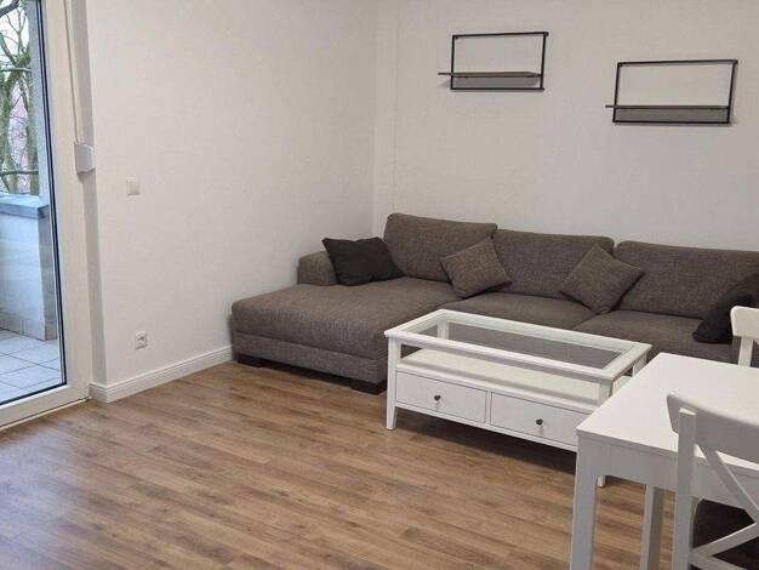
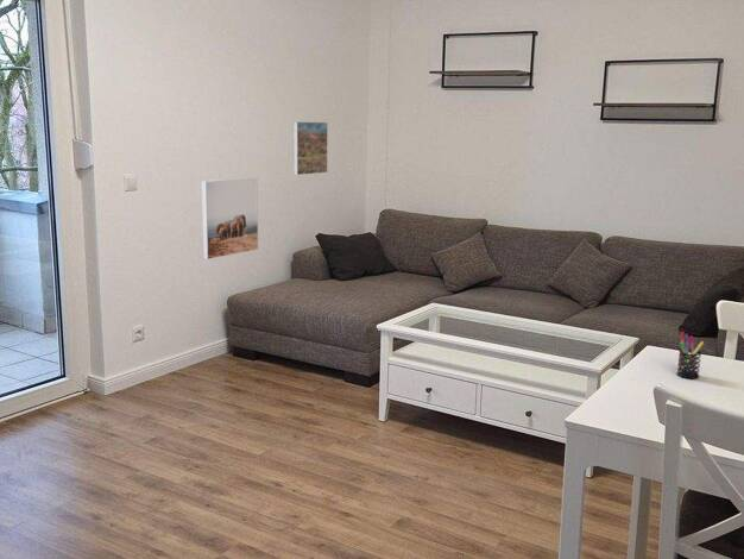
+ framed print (310, 147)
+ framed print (231, 216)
+ pen holder (687, 354)
